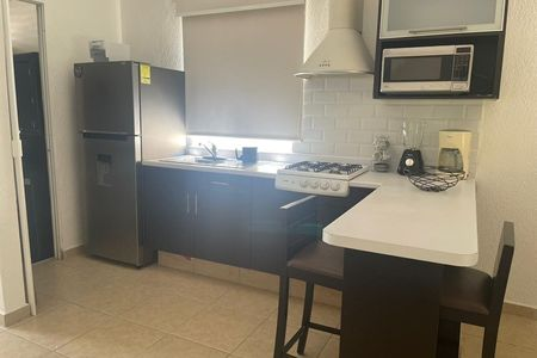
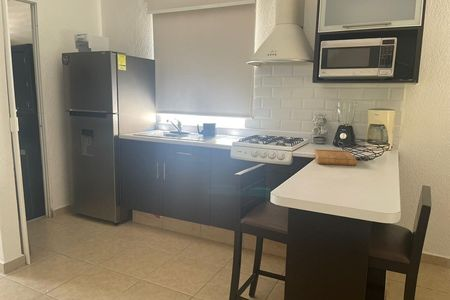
+ cutting board (333, 156)
